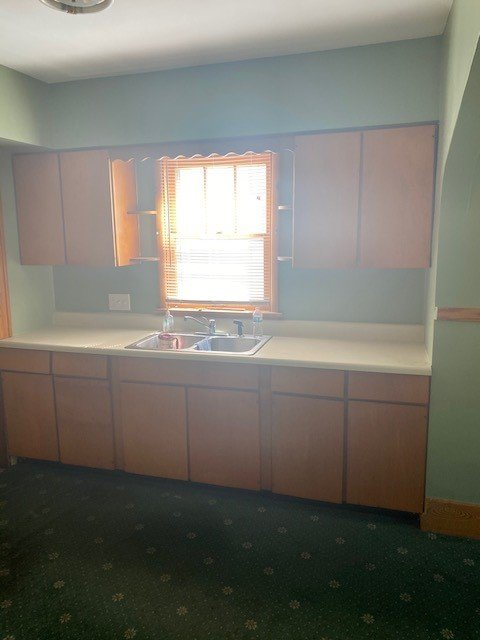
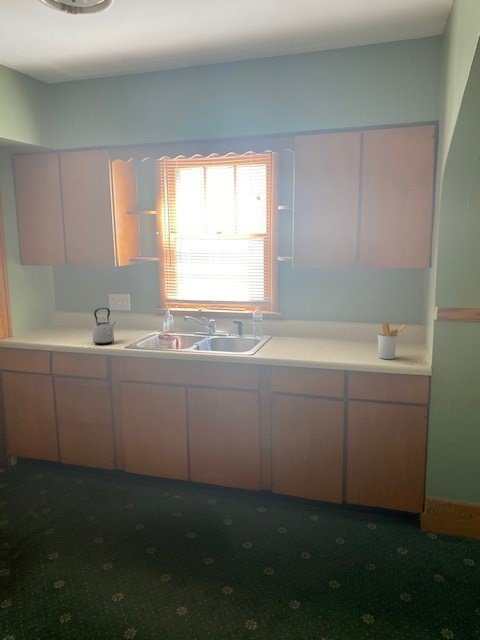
+ kettle (105, 325)
+ utensil holder (392, 340)
